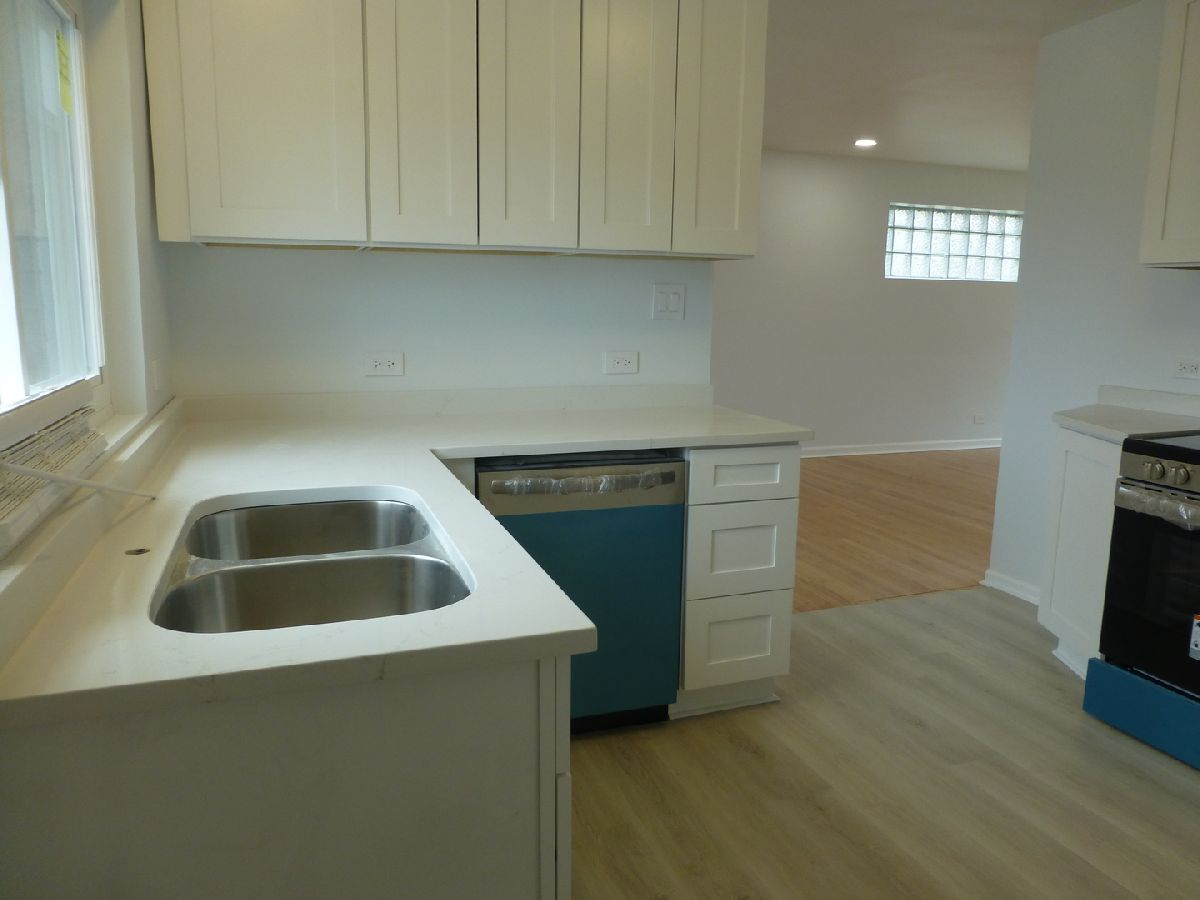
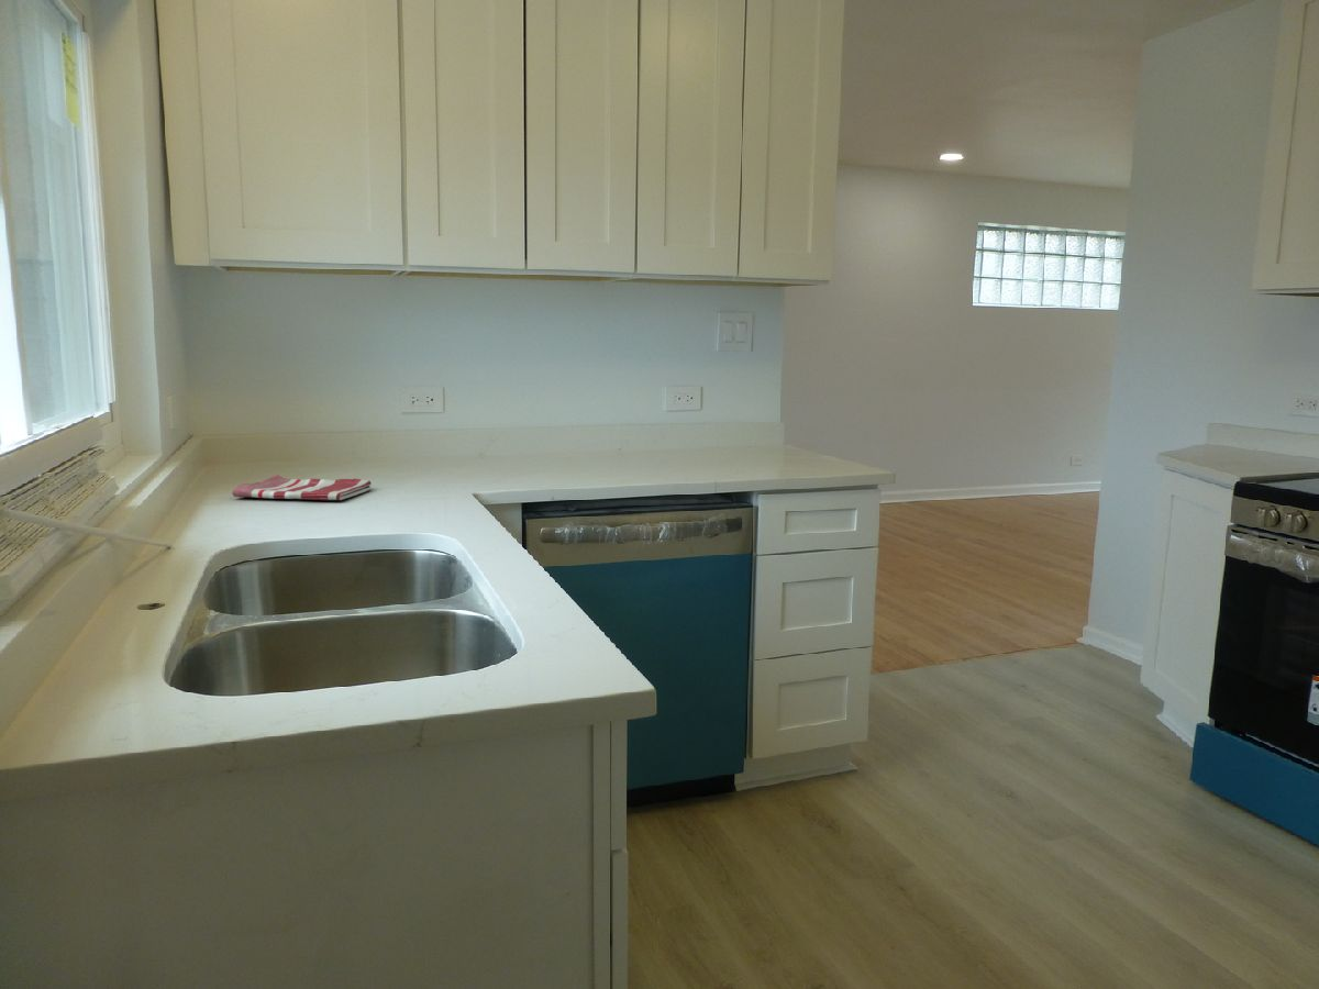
+ dish towel (304, 488)
